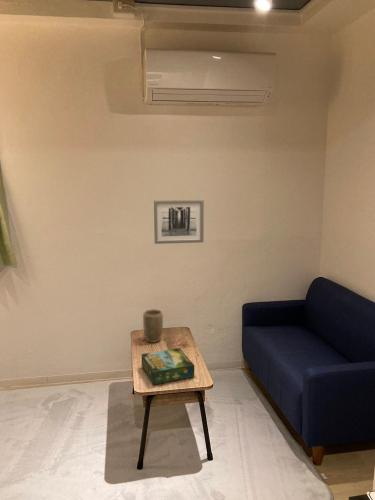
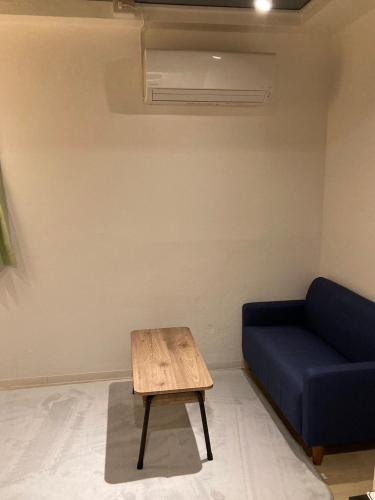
- board game (167, 365)
- plant pot (153, 326)
- wall art (179, 221)
